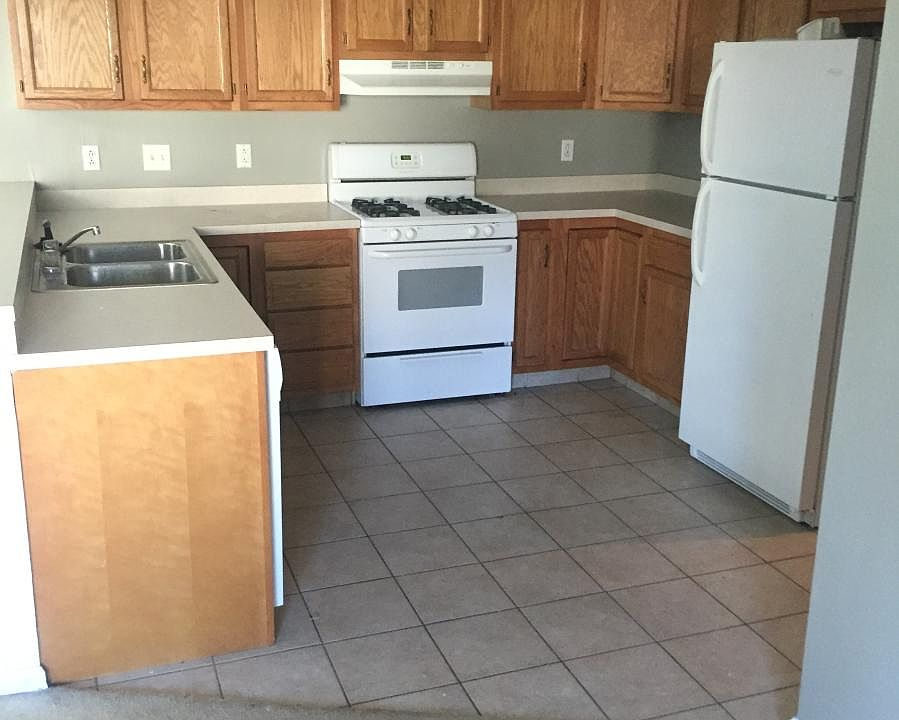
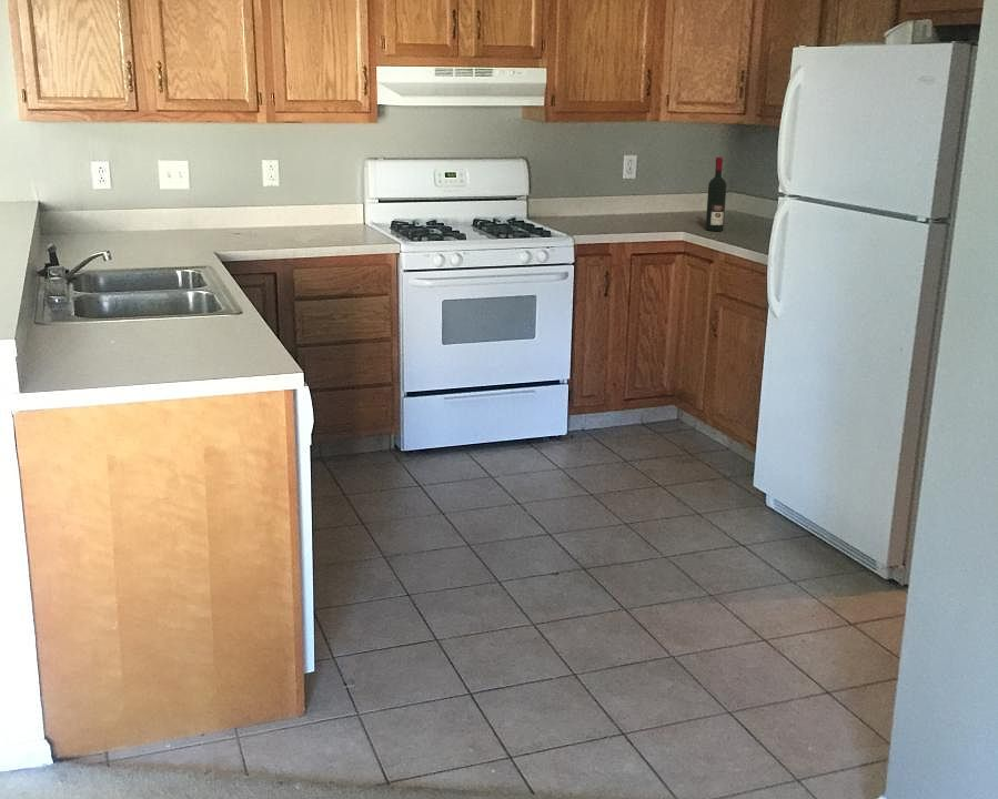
+ alcohol (716, 193)
